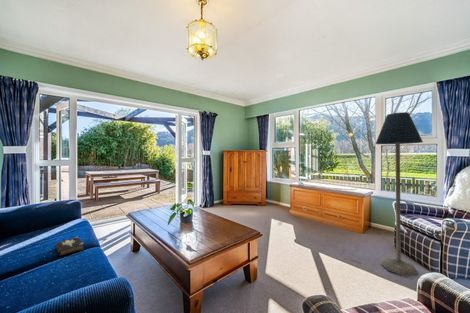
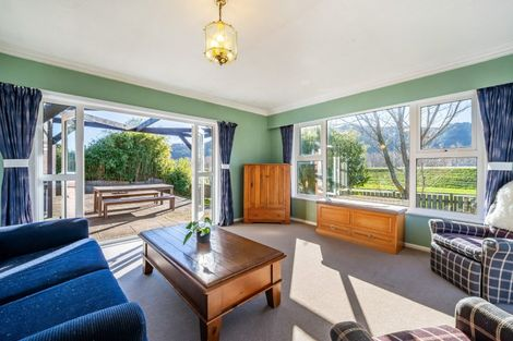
- floor lamp (398, 190)
- hardback book (69, 245)
